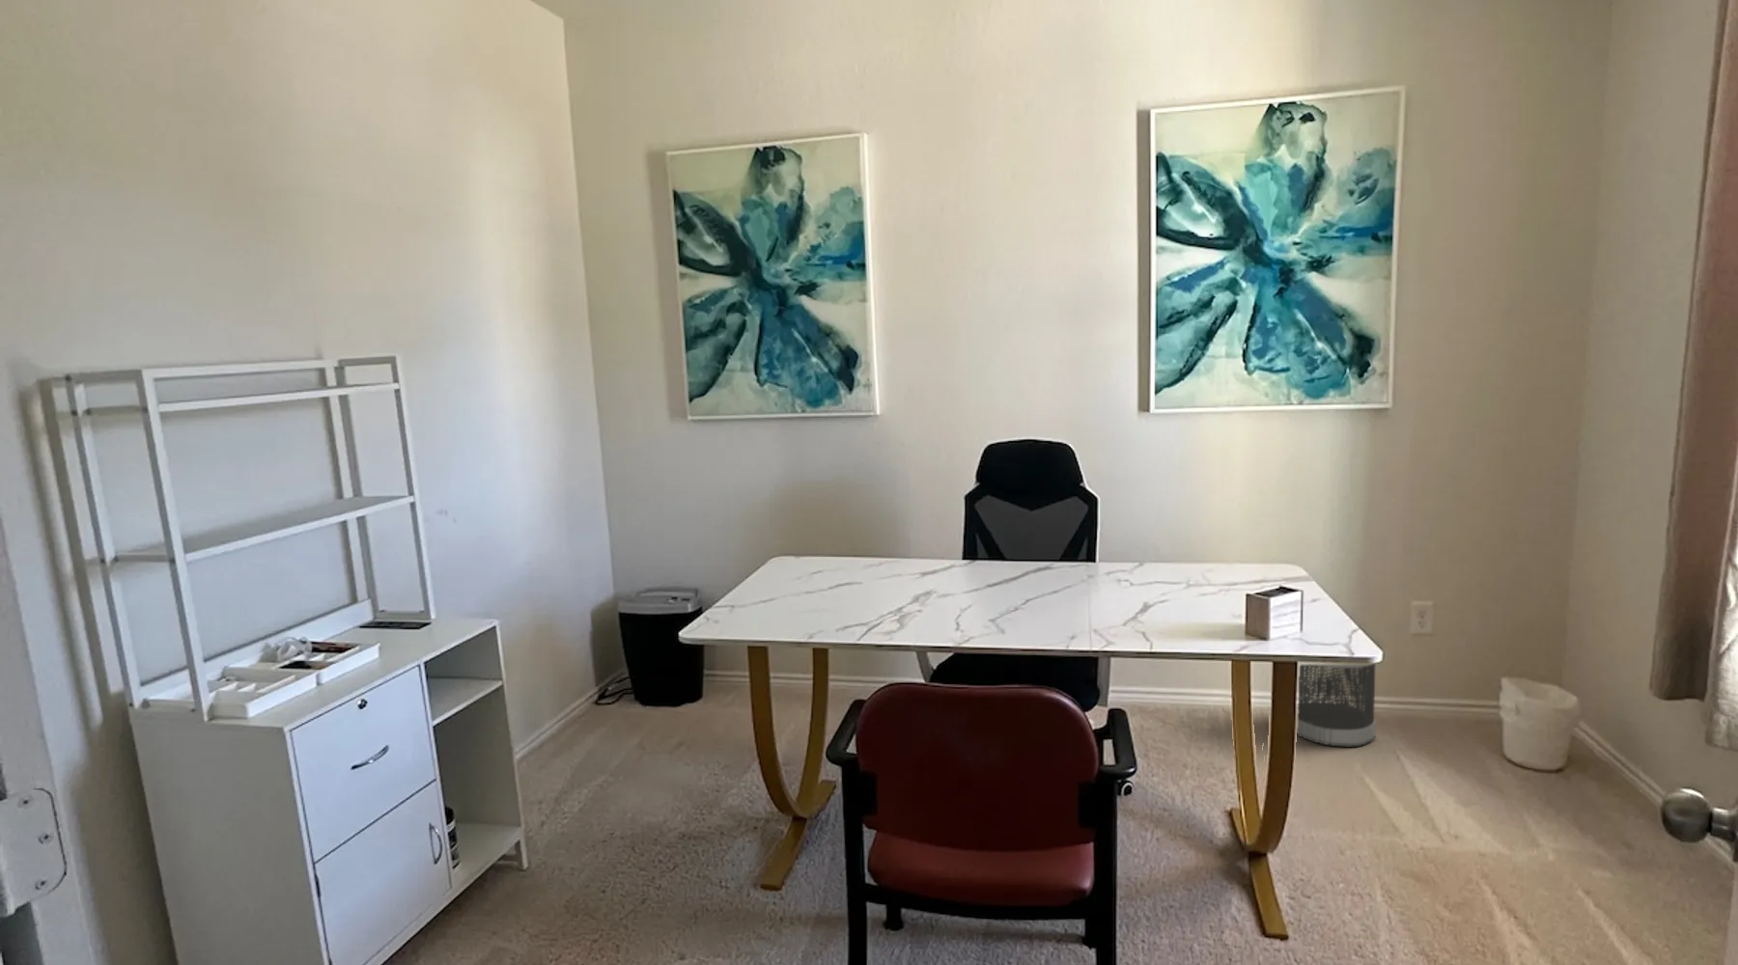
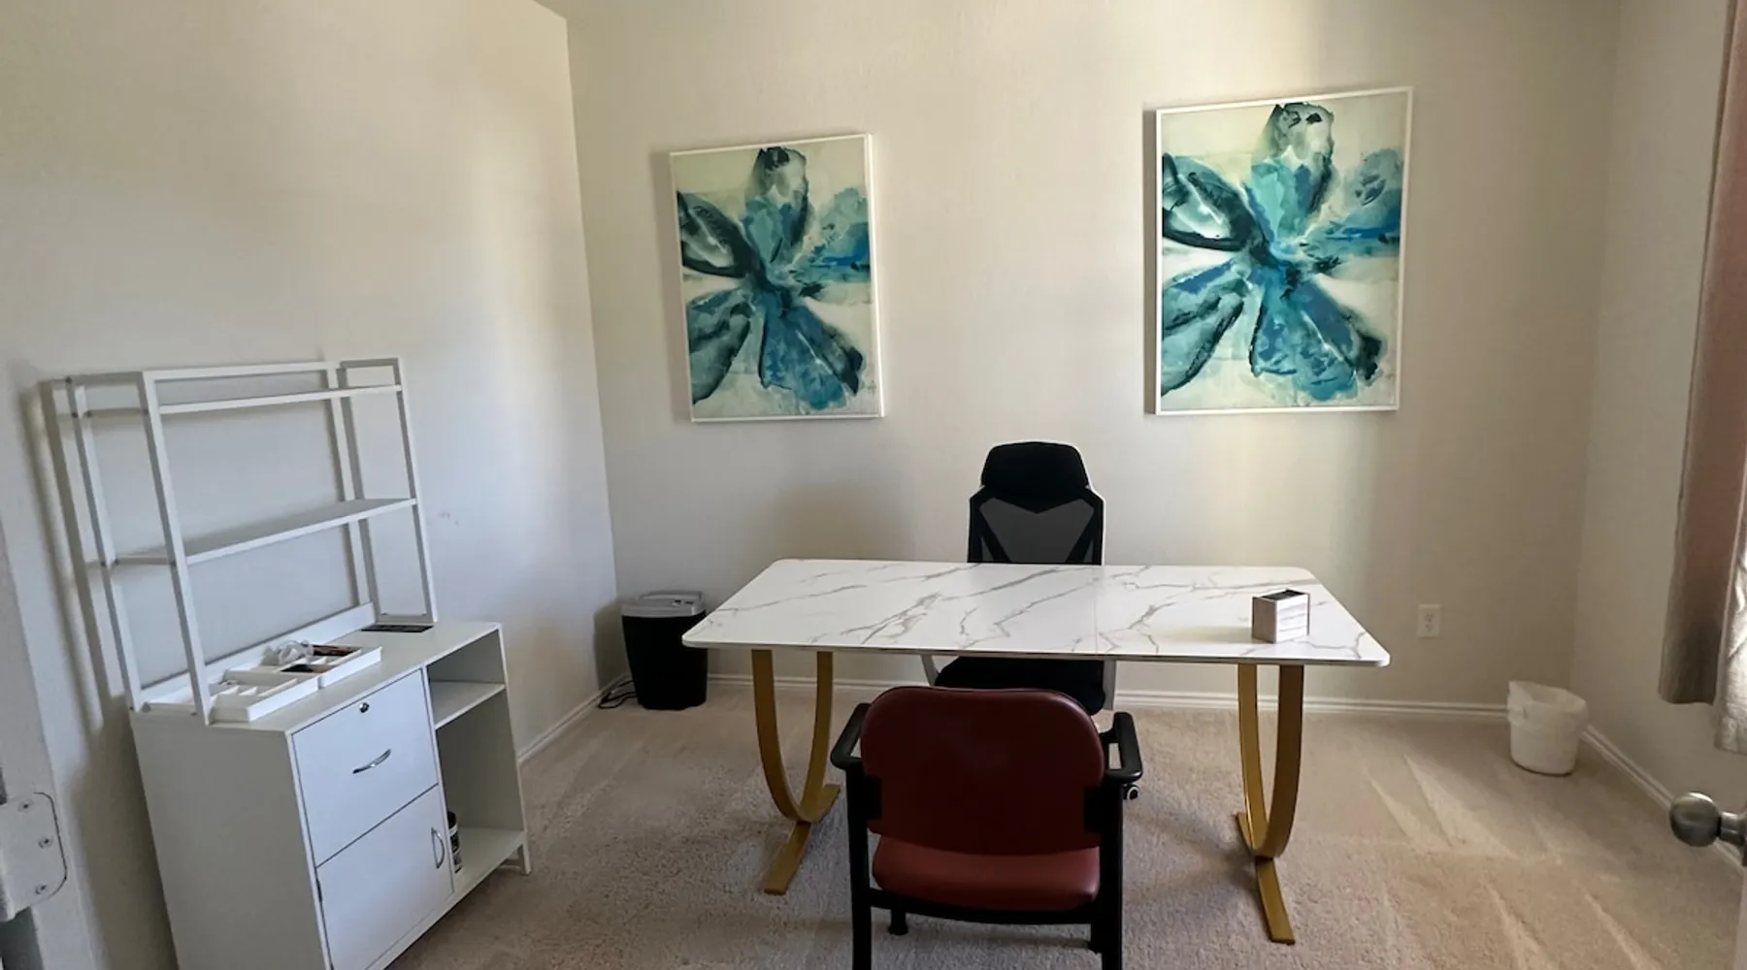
- wastebasket (1333, 689)
